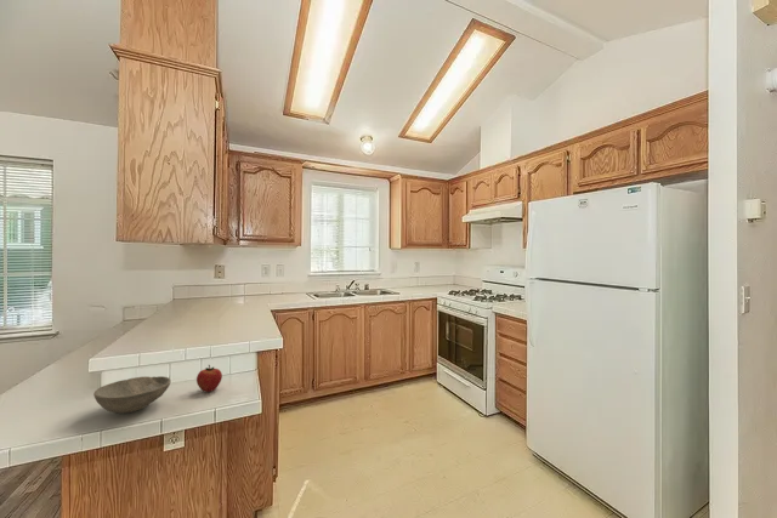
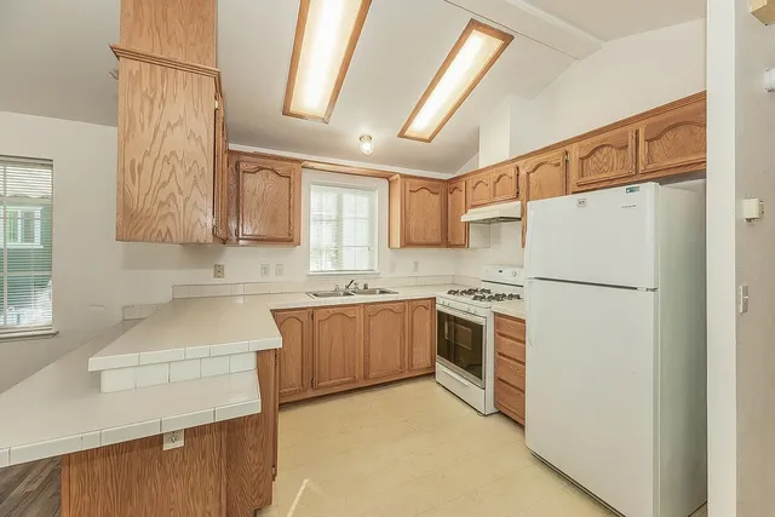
- bowl (134, 397)
- apple (209, 377)
